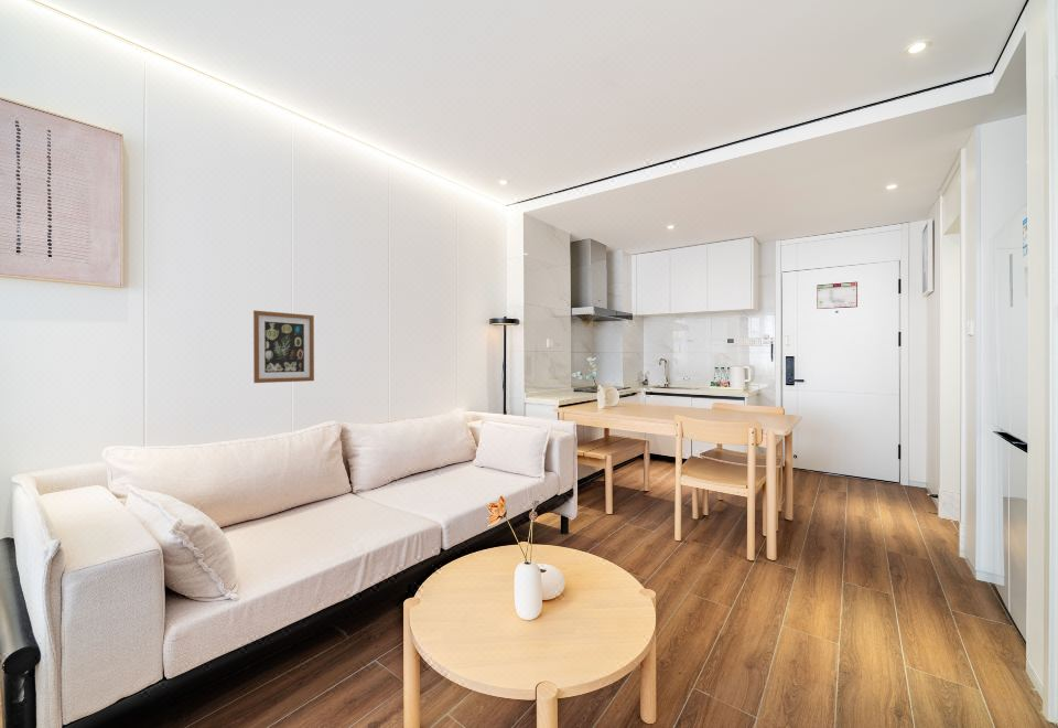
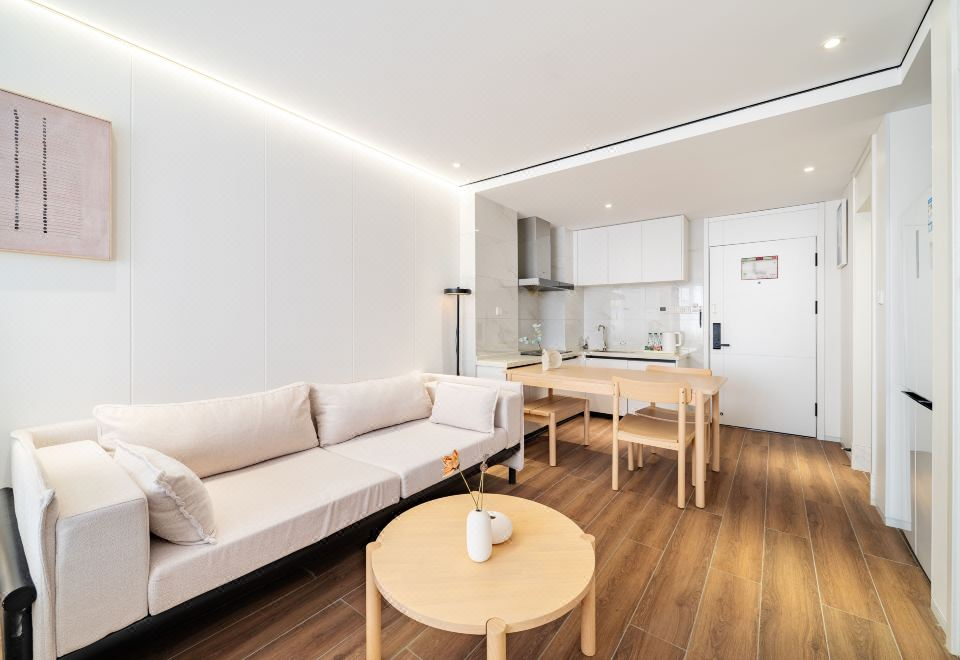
- wall art (284, 347)
